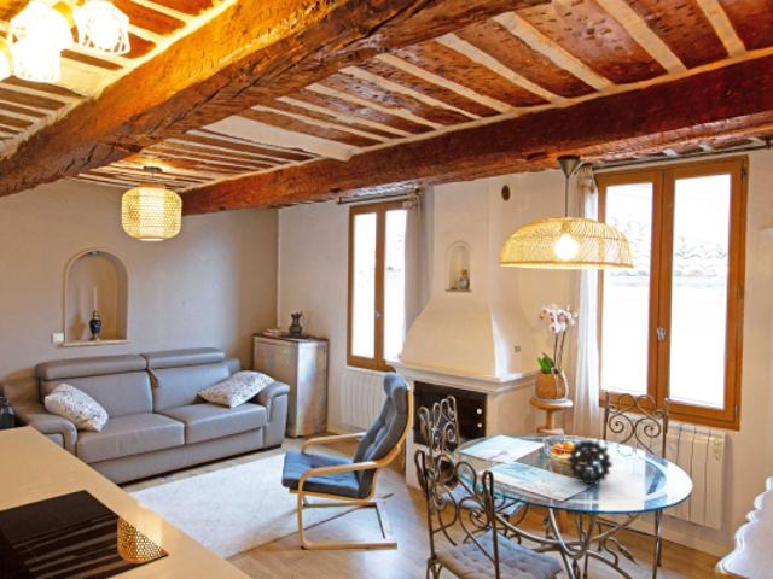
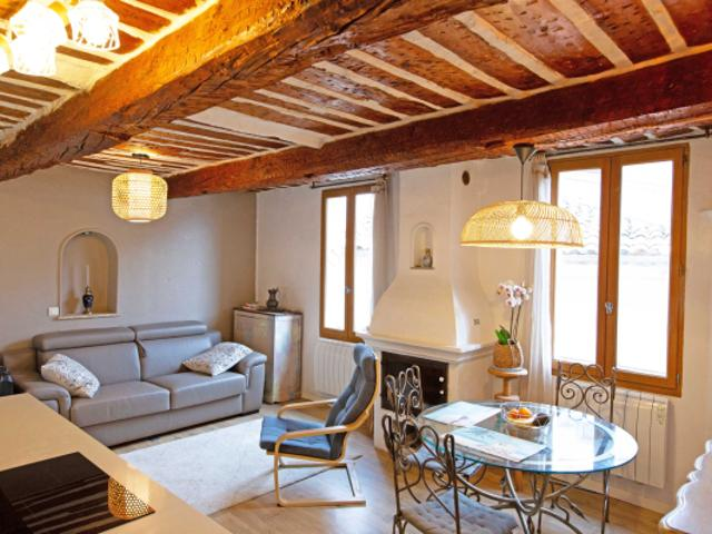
- decorative ball (588, 462)
